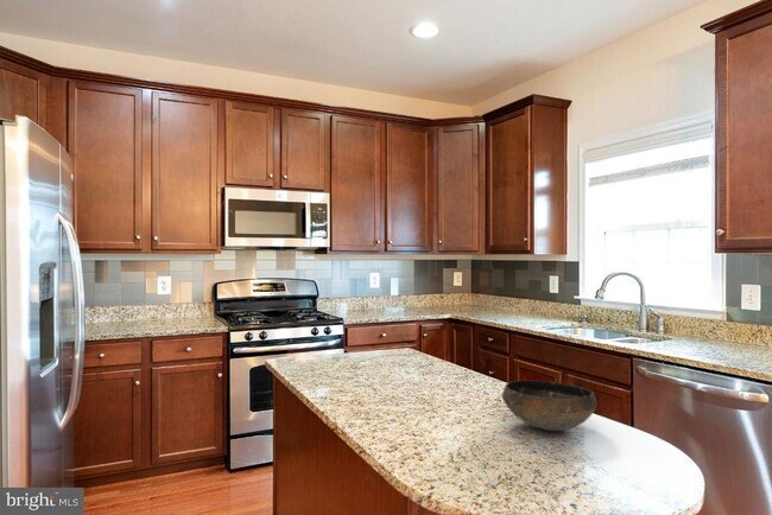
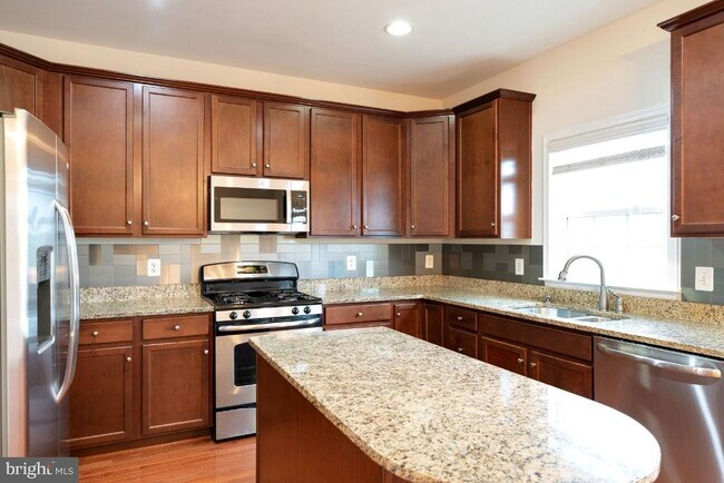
- bowl (548, 407)
